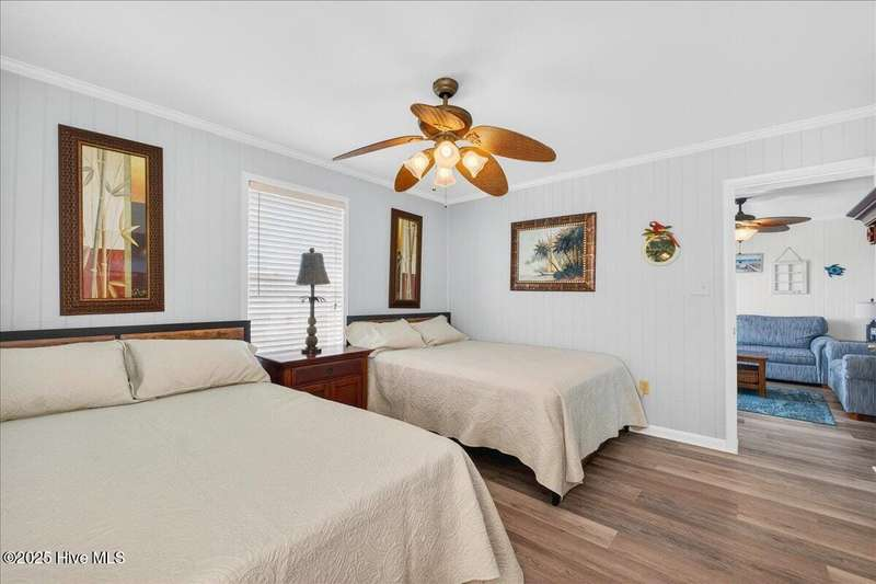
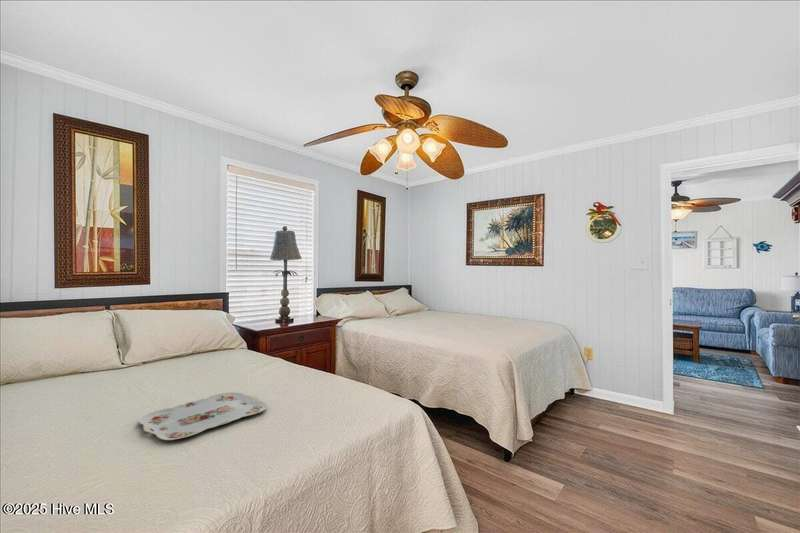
+ serving tray (206, 413)
